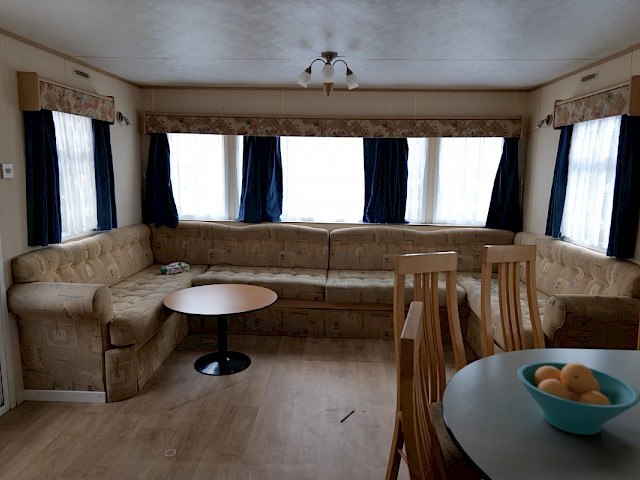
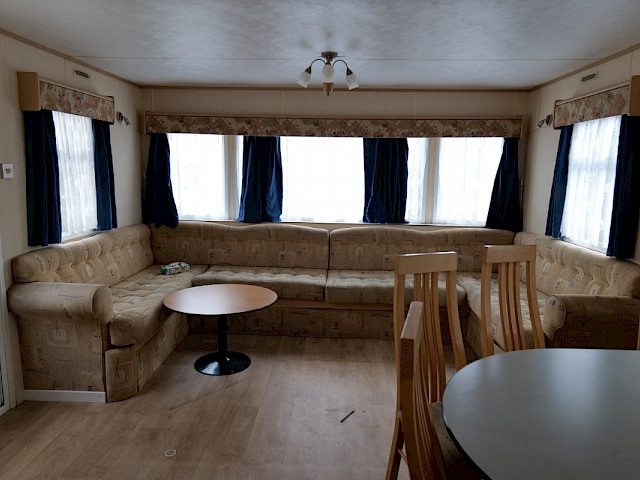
- fruit bowl (574, 393)
